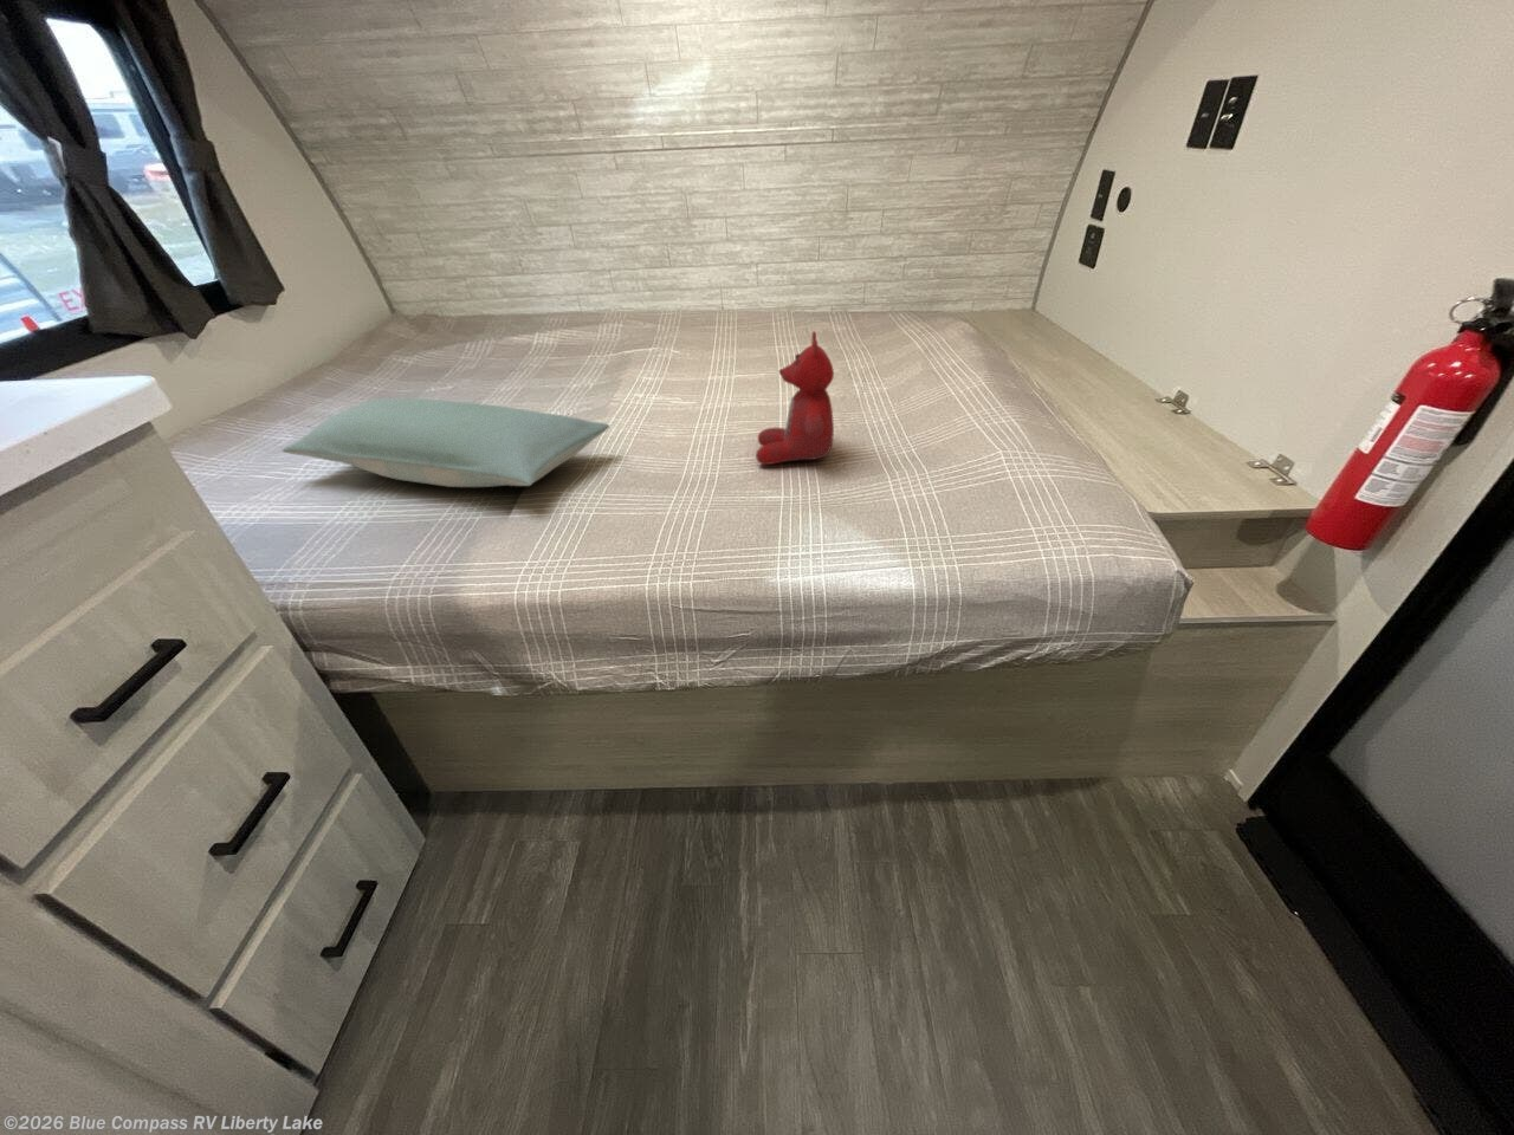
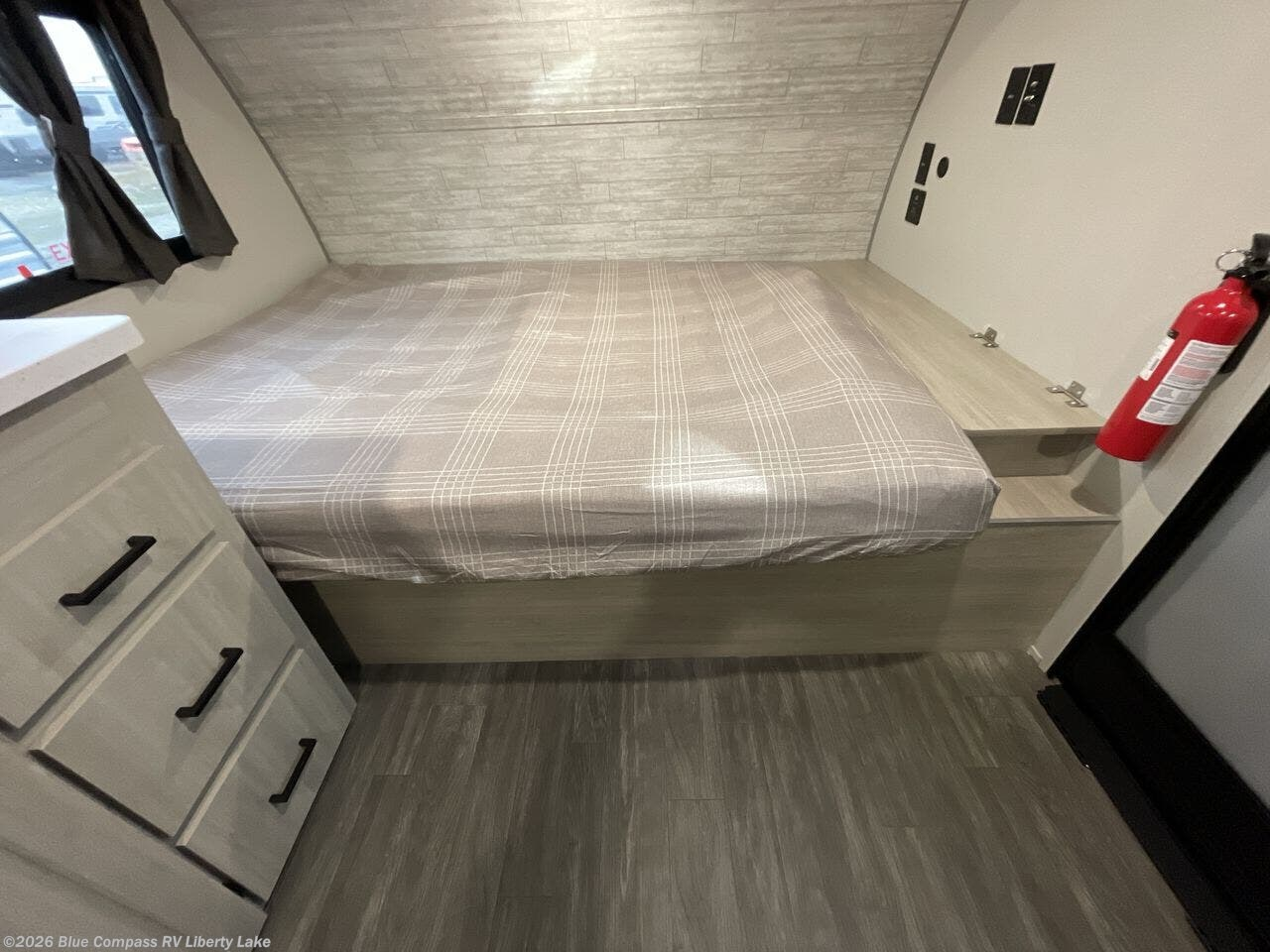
- pillow (449, 439)
- stuffed bear (794, 398)
